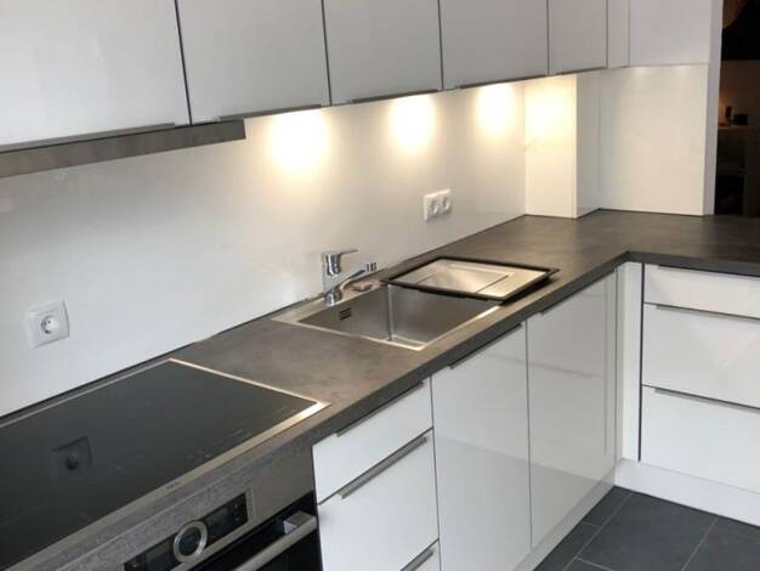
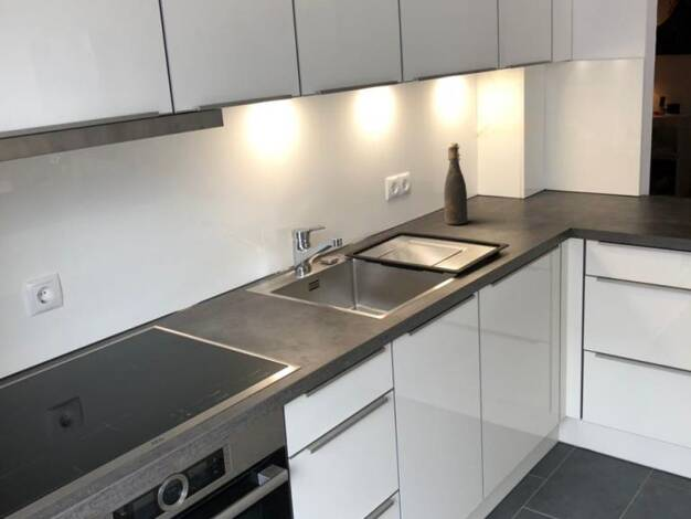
+ bottle (455, 183)
